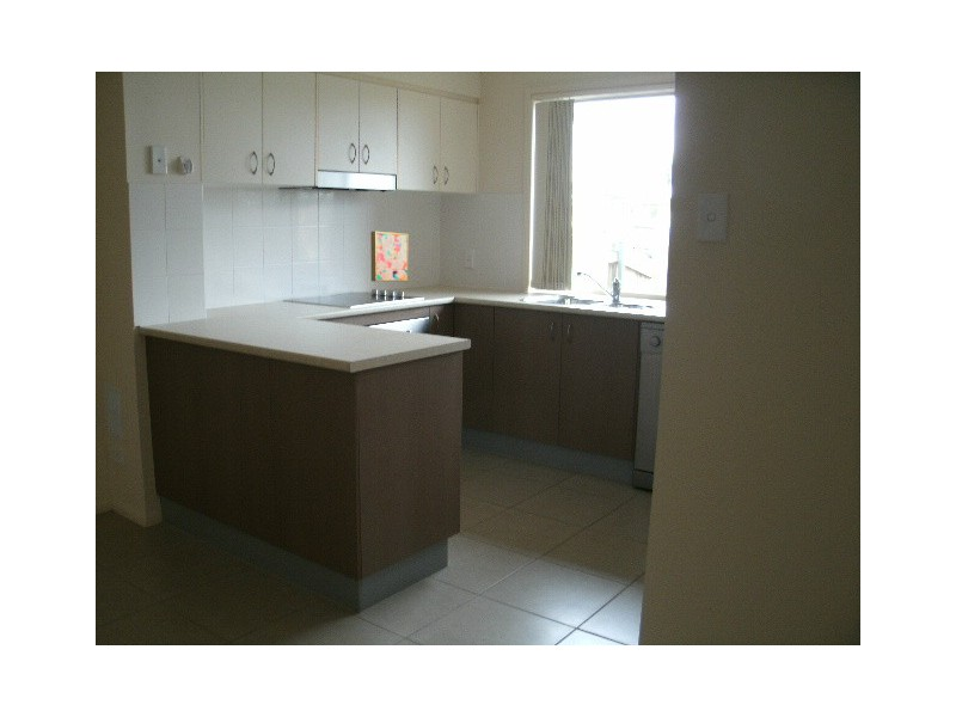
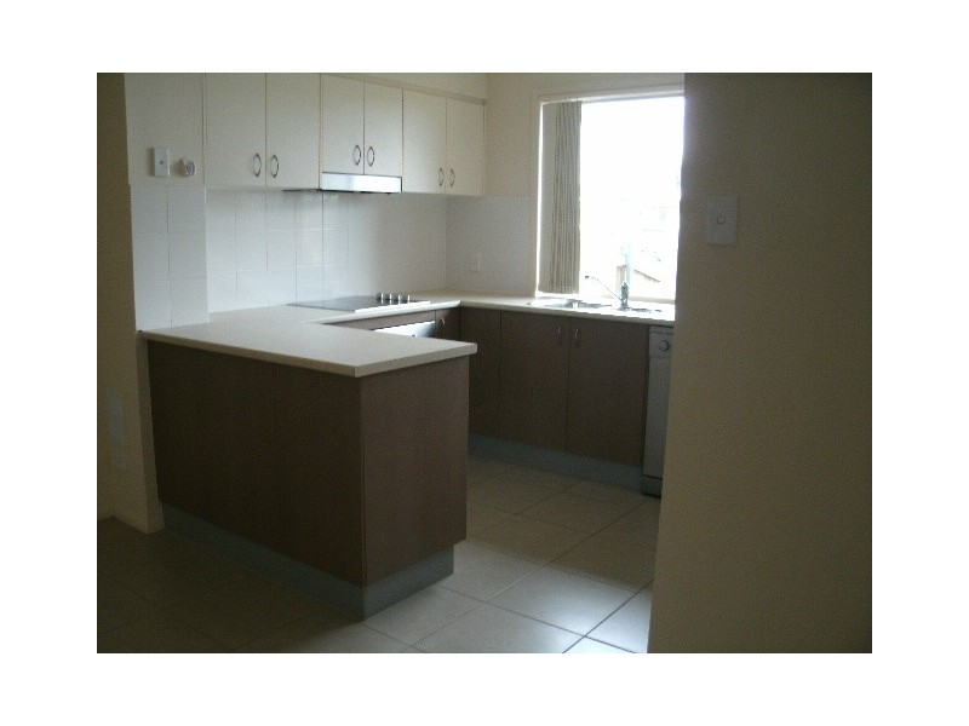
- wall art (390, 257)
